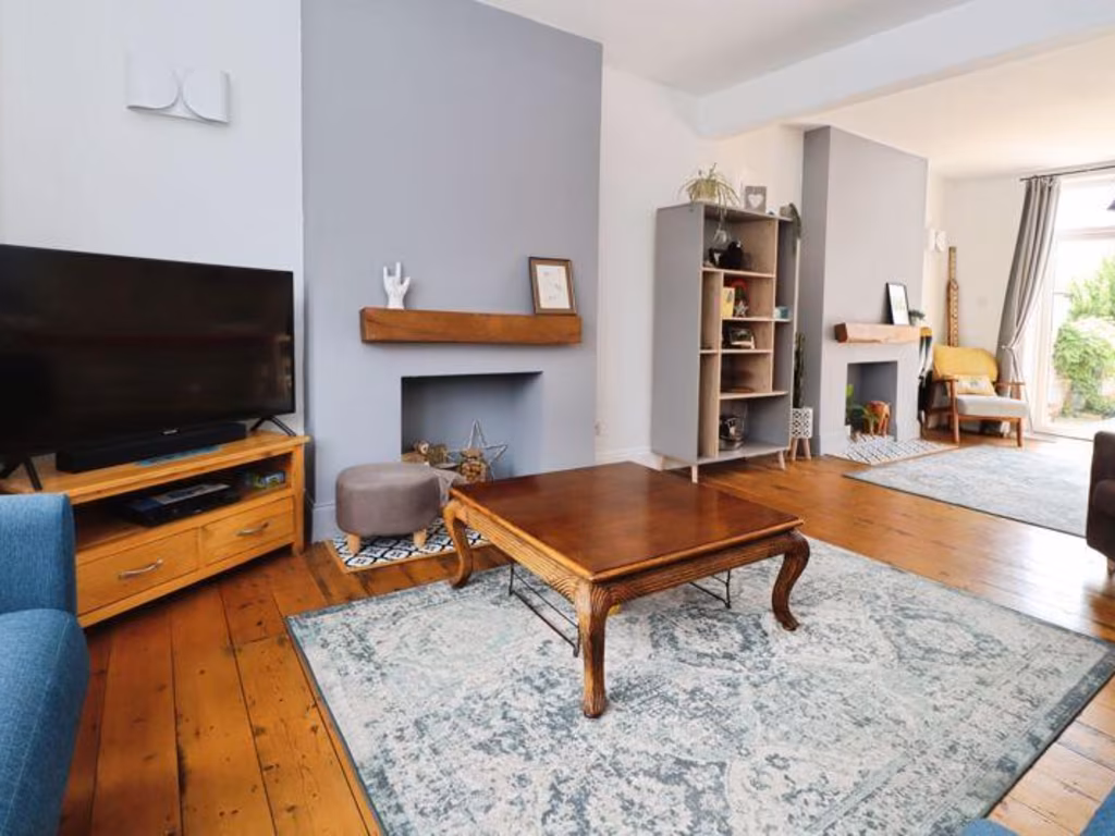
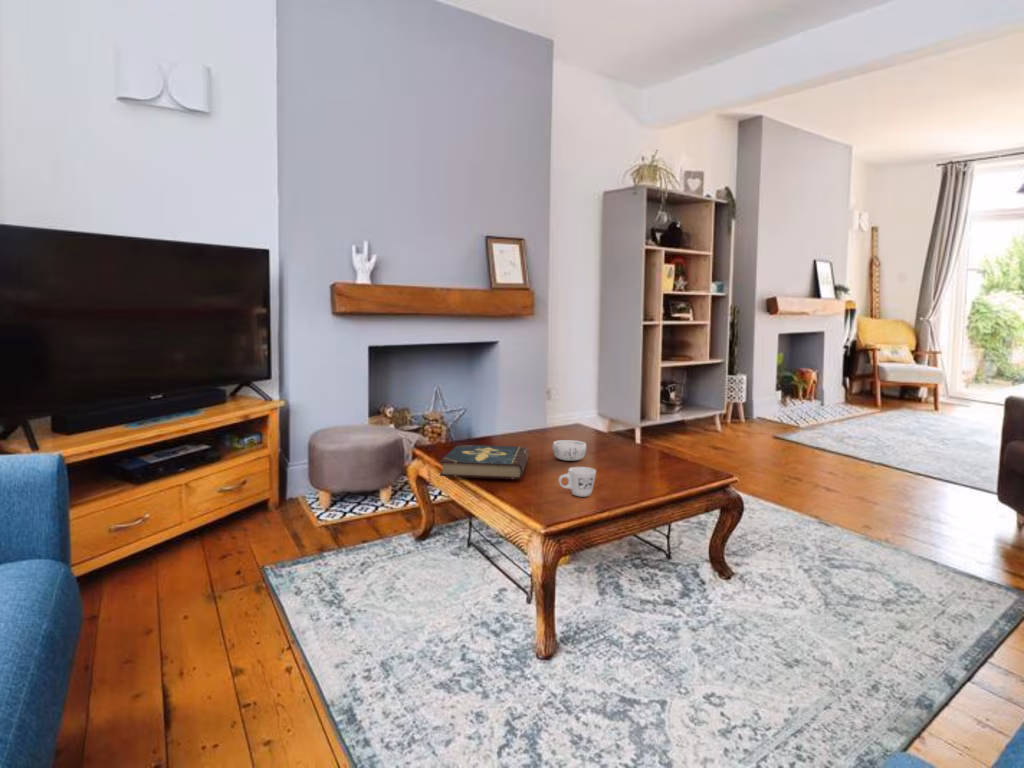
+ book (487, 460)
+ decorative bowl (569, 451)
+ mug (576, 482)
